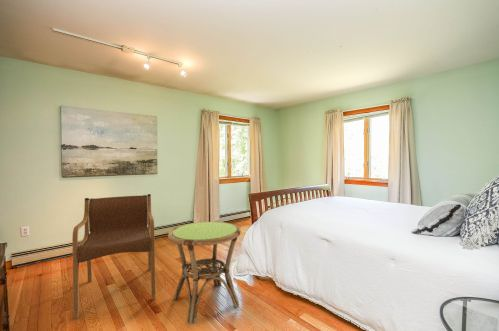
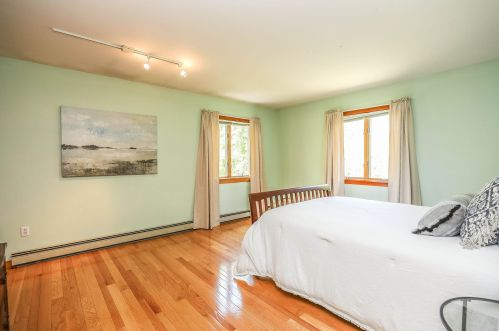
- side table (205, 265)
- armchair (118, 244)
